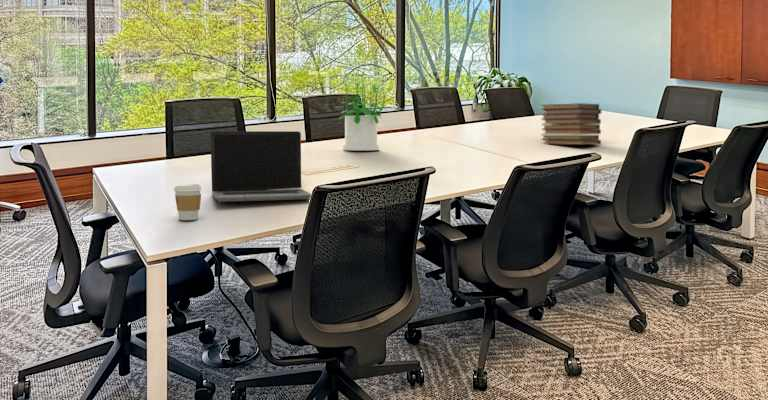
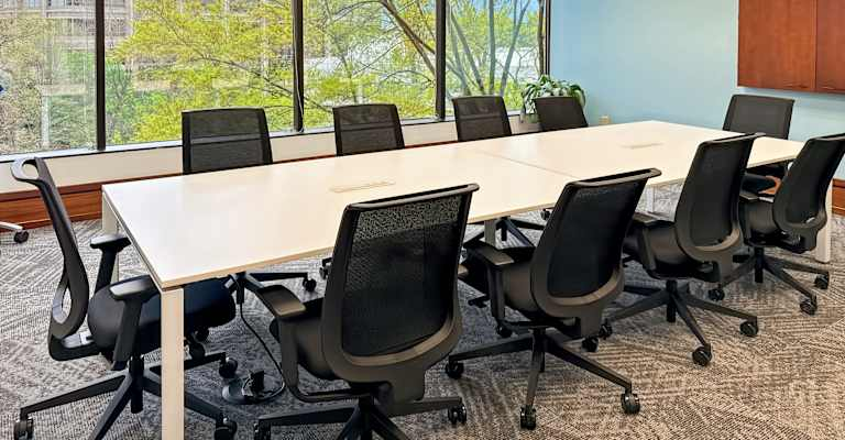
- coffee cup (187, 201)
- potted plant (365, 116)
- book stack (570, 124)
- laptop computer (260, 164)
